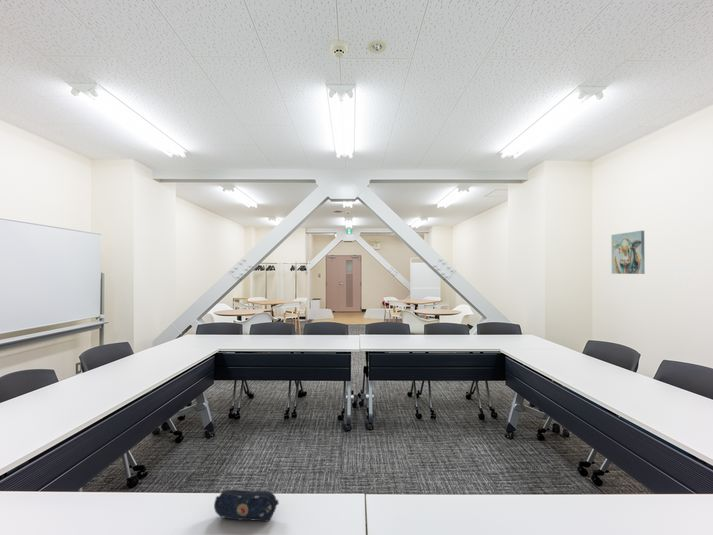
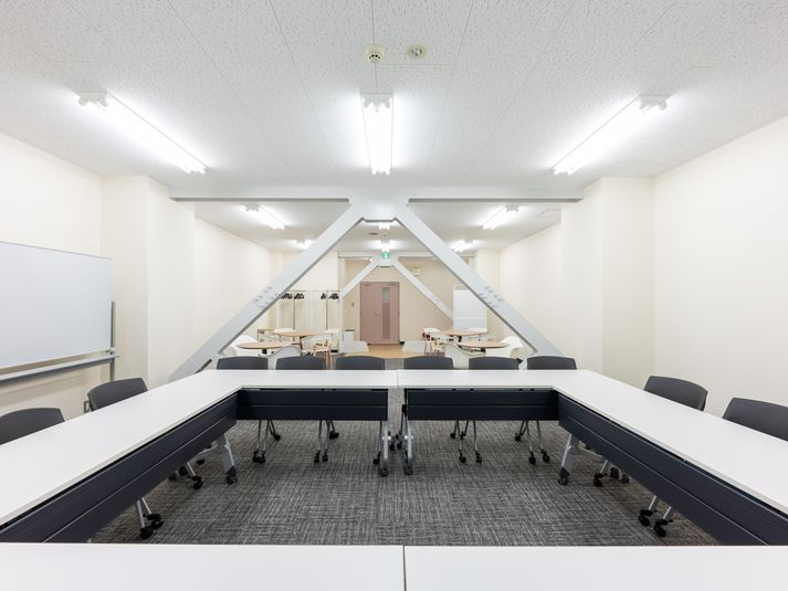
- pencil case (245, 505)
- wall art (627, 253)
